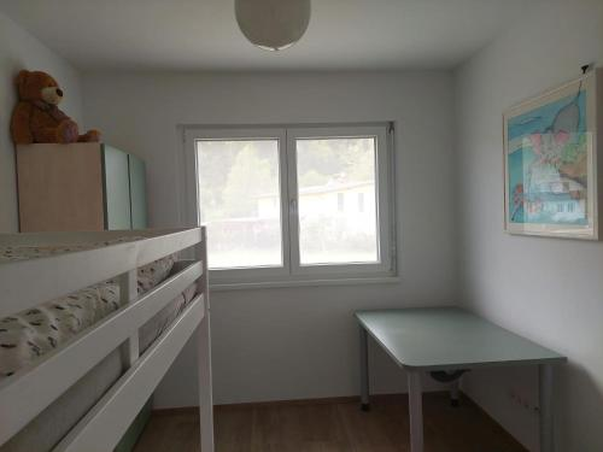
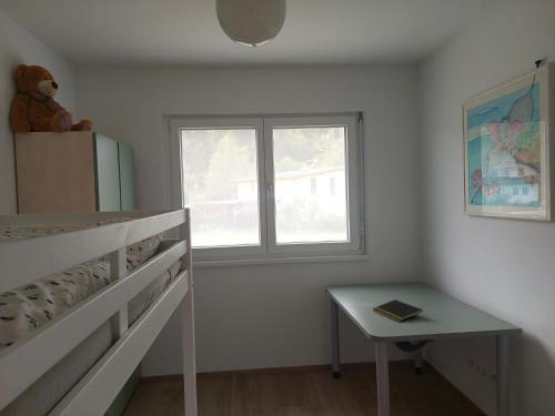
+ notepad (396, 310)
